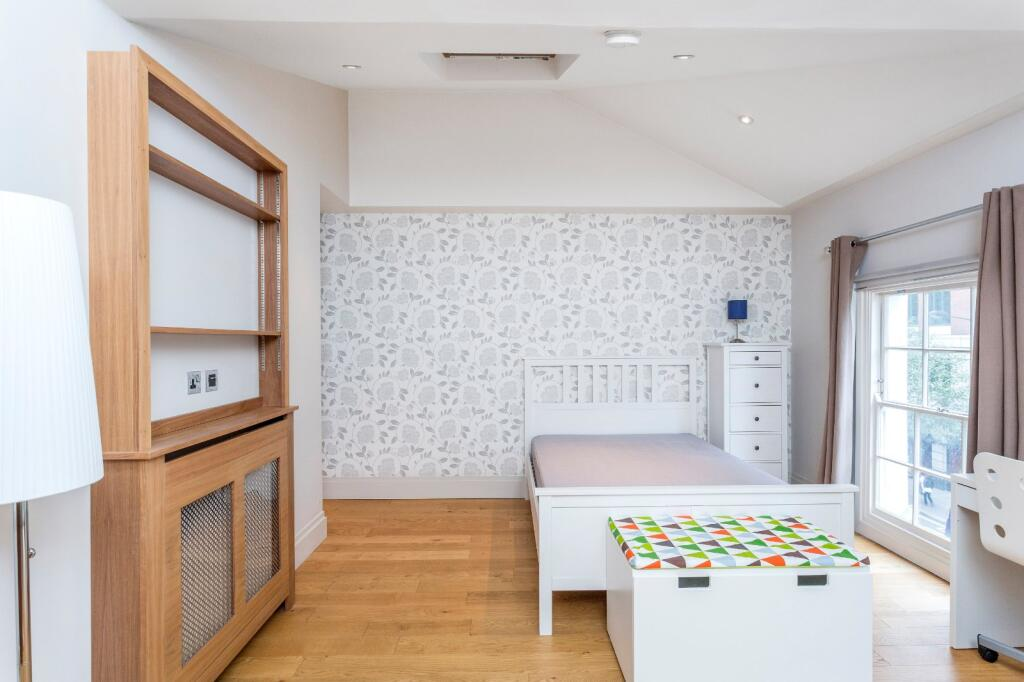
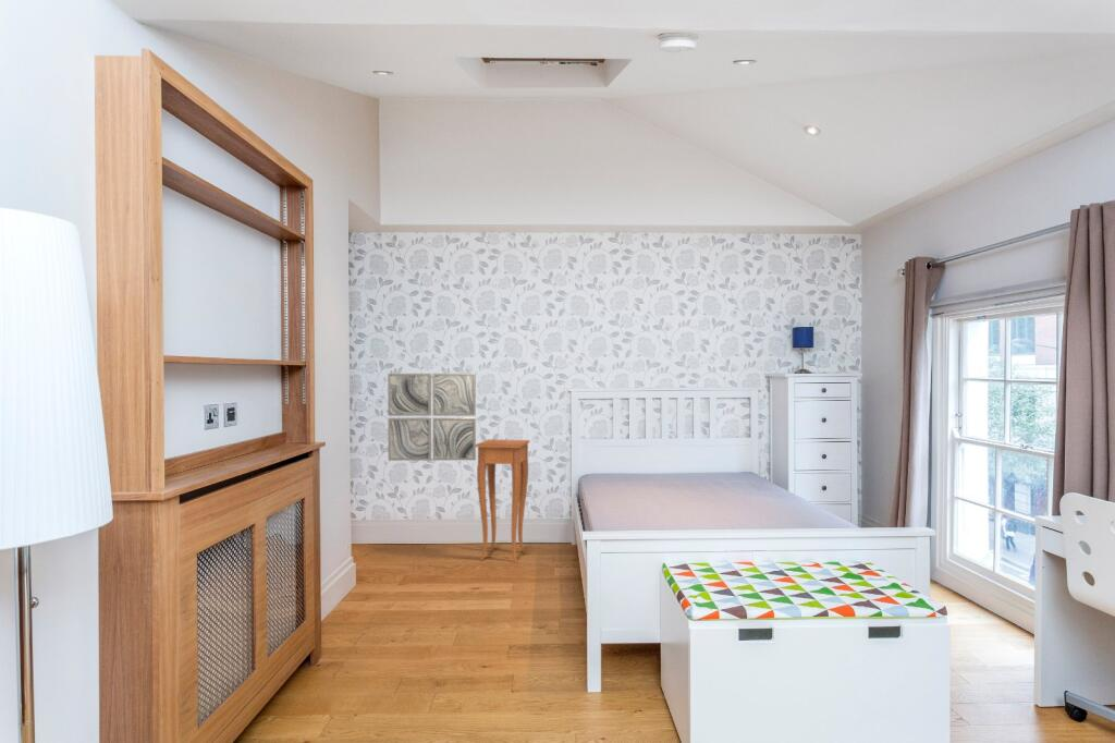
+ wall art (430, 415)
+ side table (494, 499)
